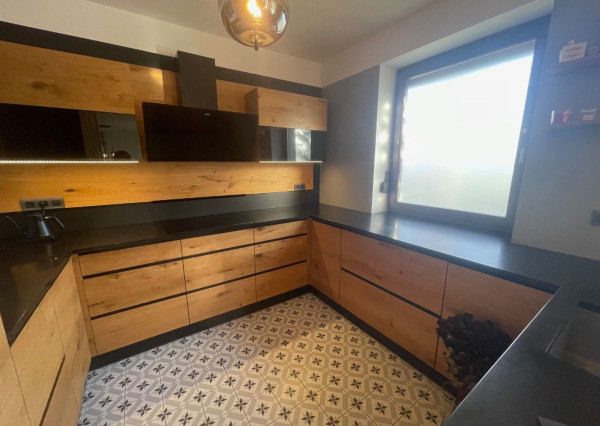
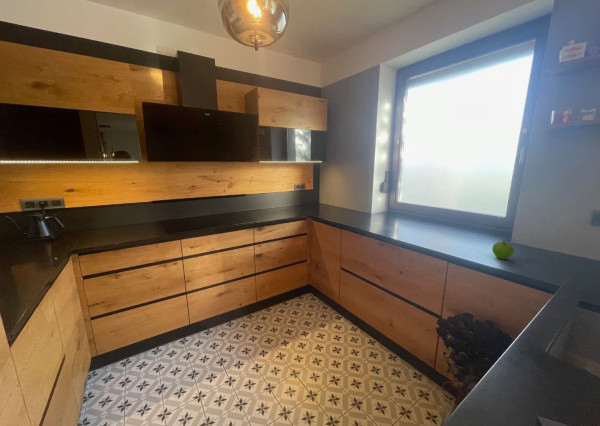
+ fruit (502, 249)
